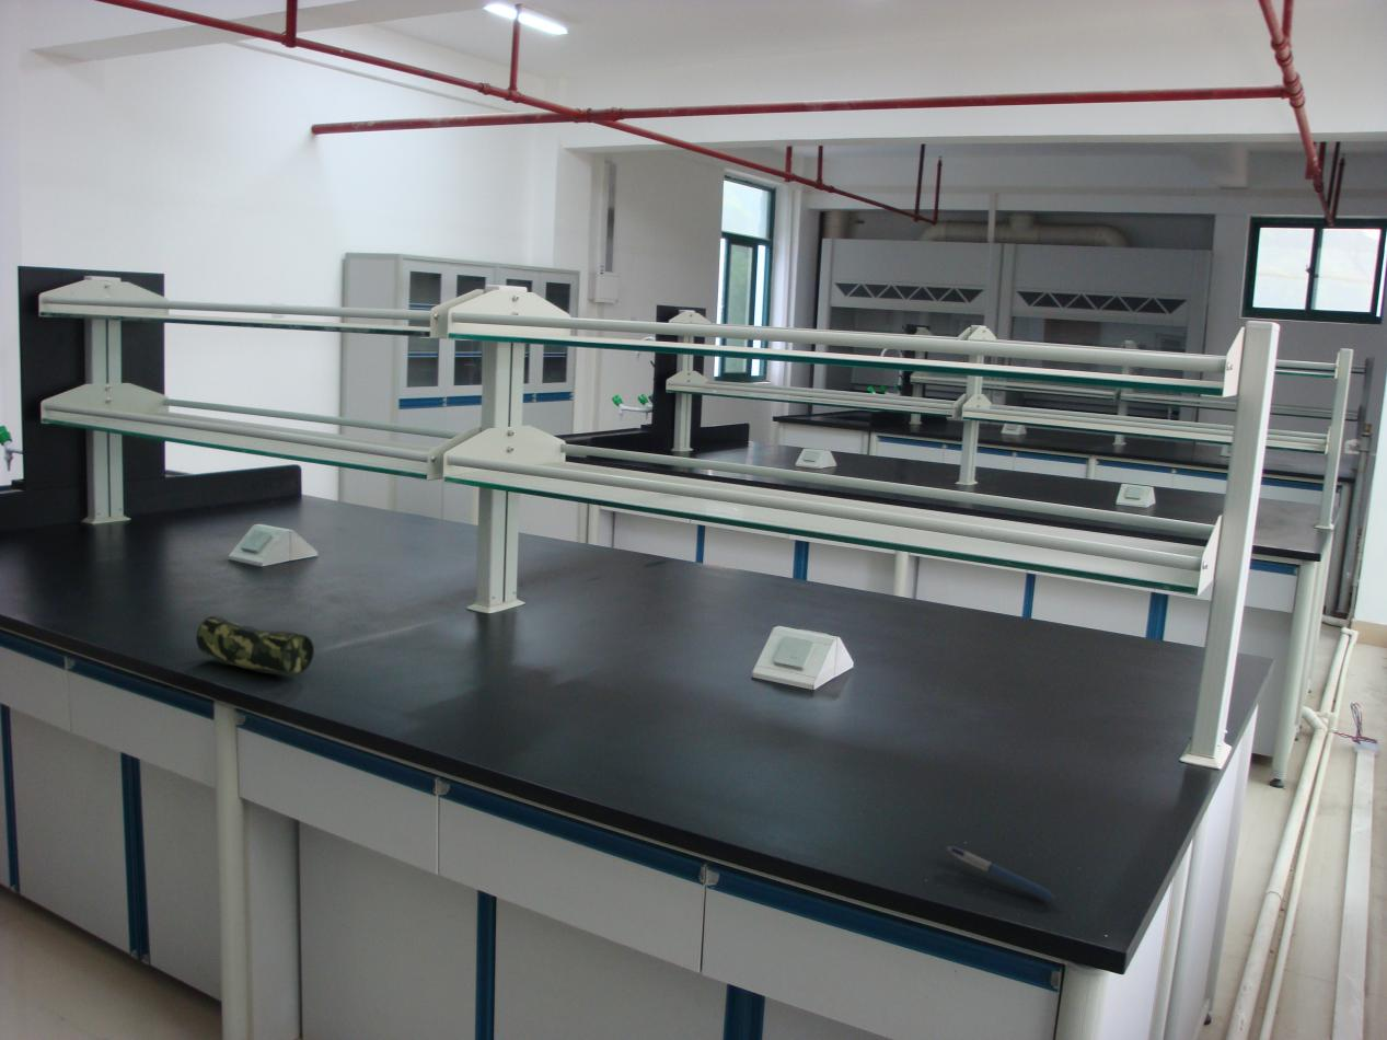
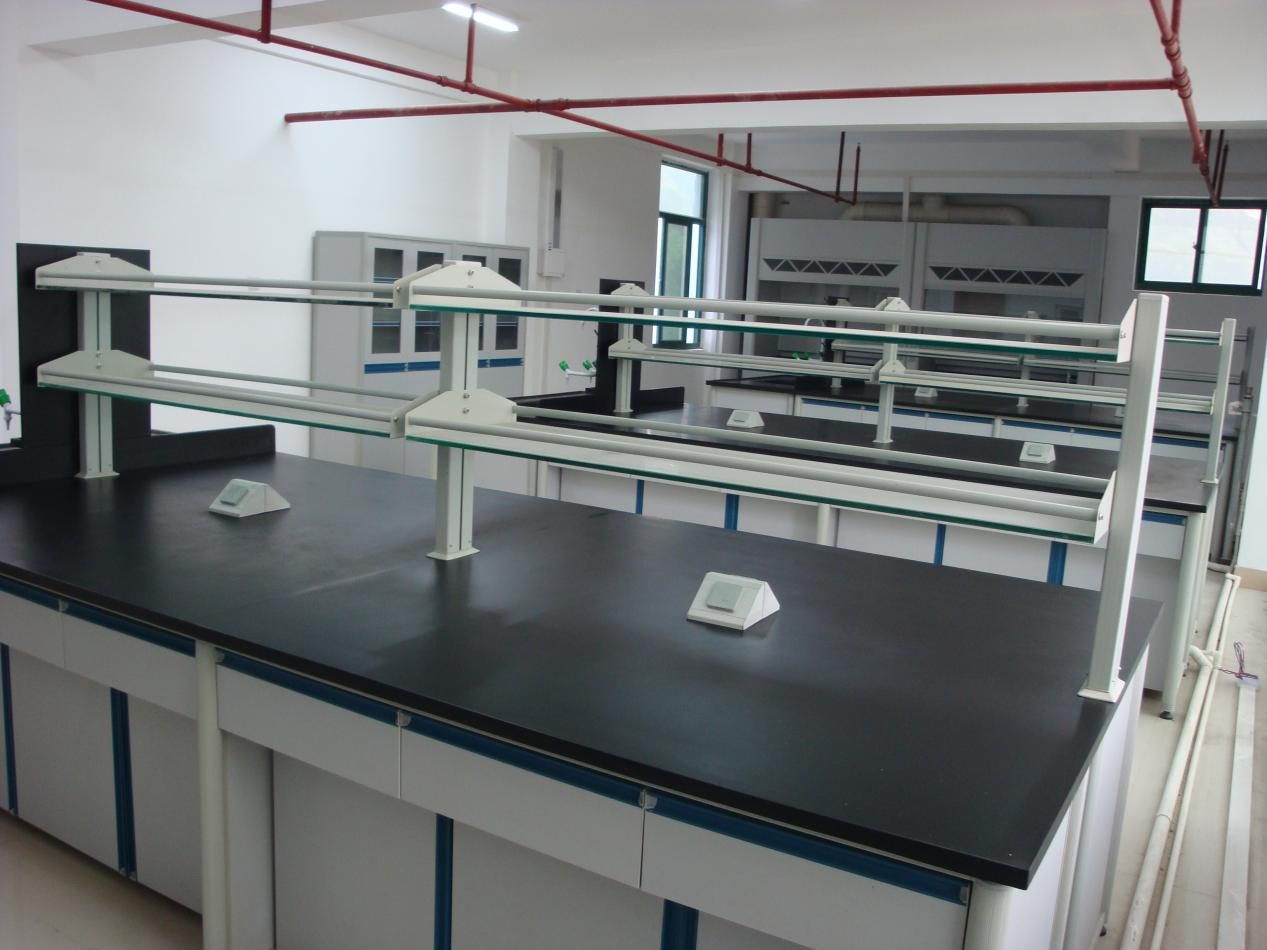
- pen (998, 871)
- pencil case (252, 645)
